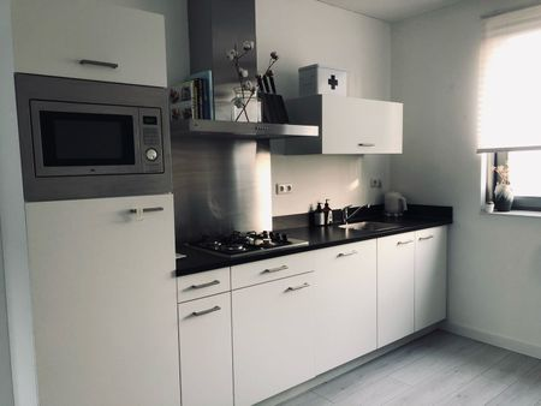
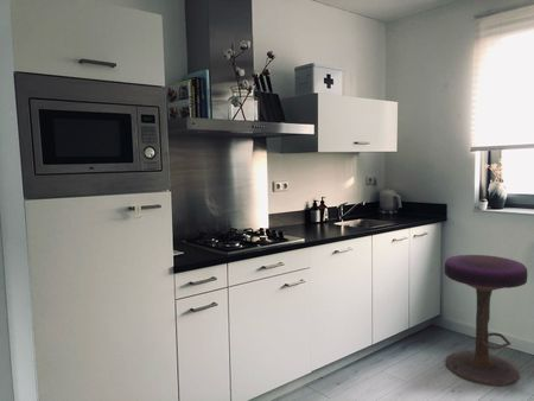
+ stool (482, 313)
